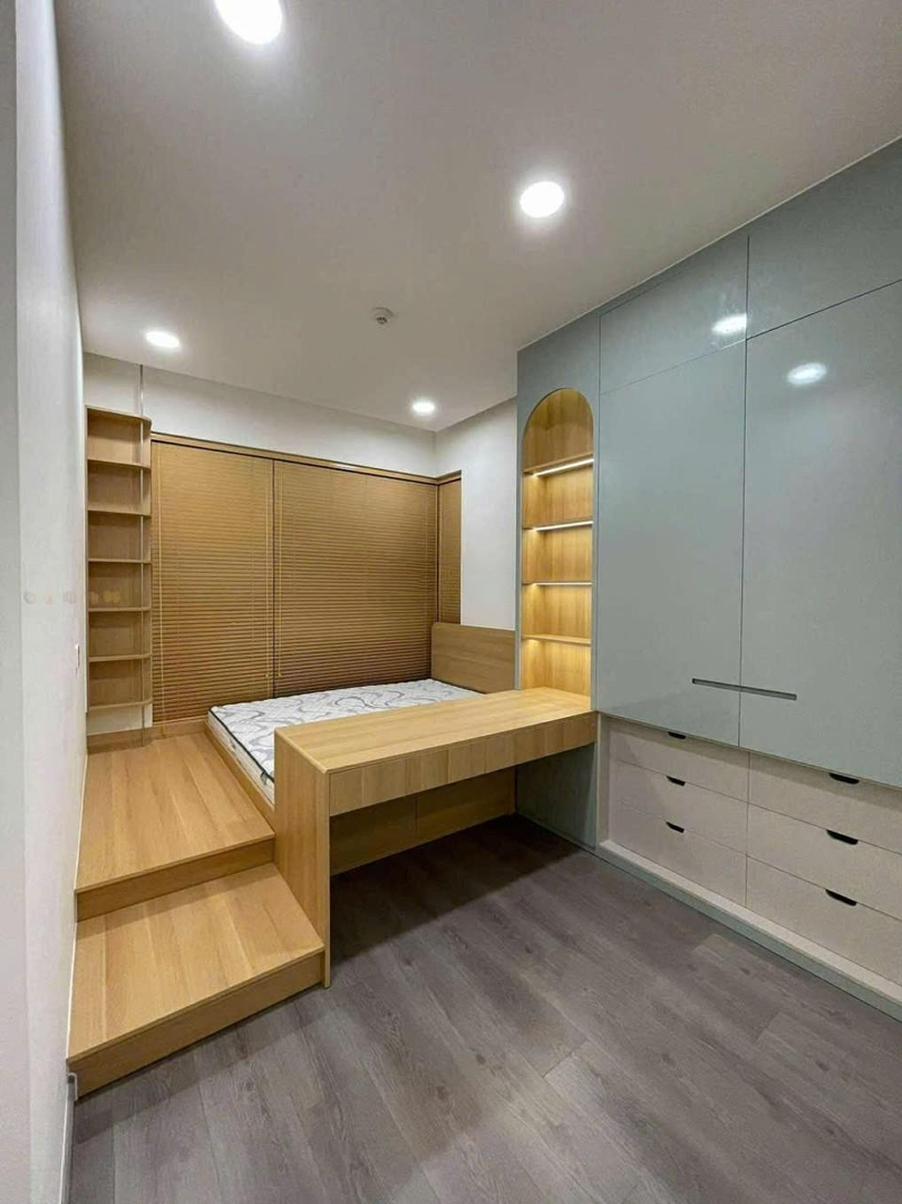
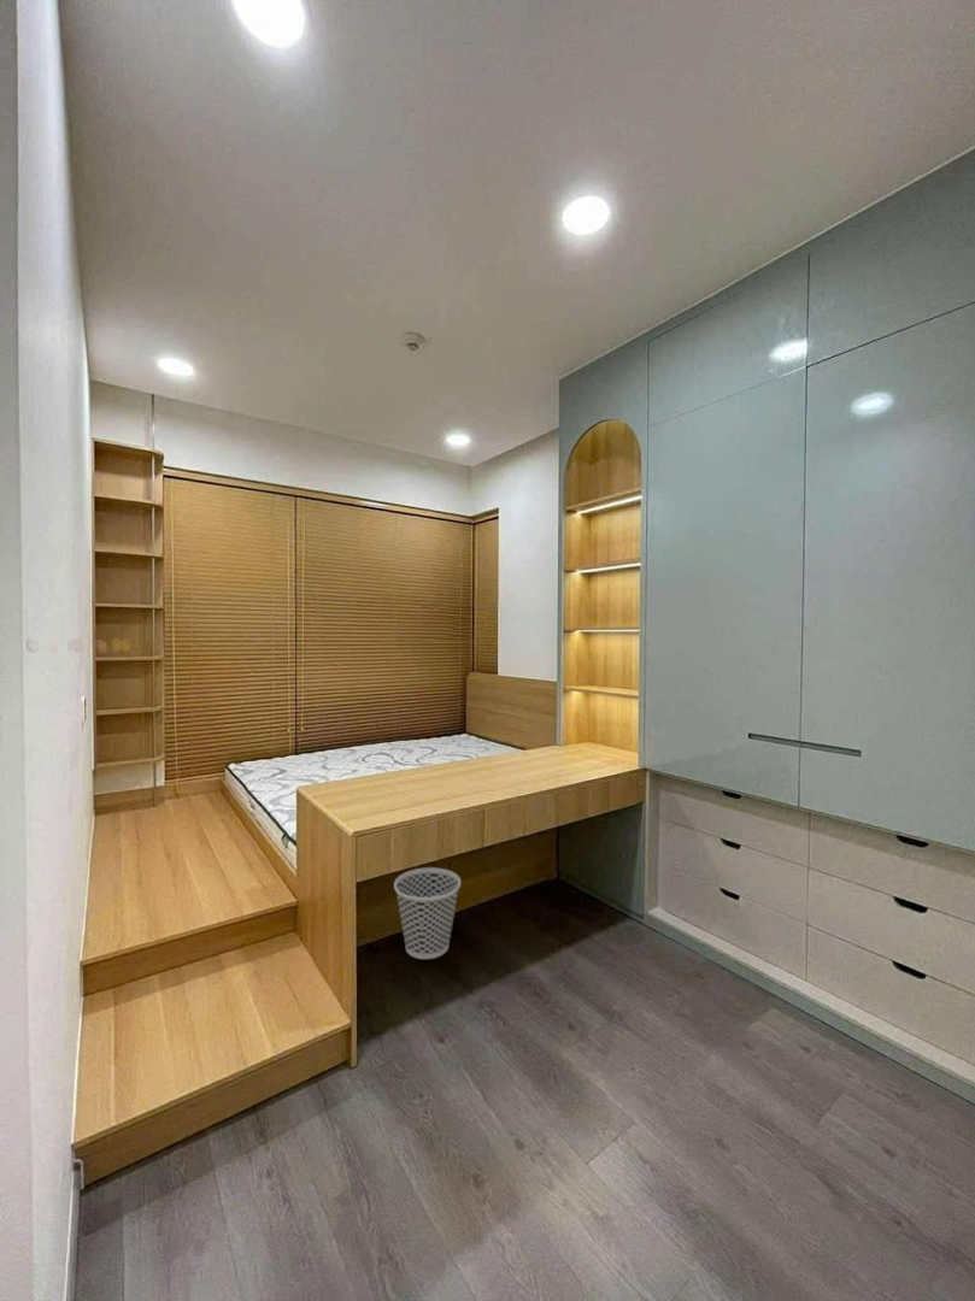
+ wastebasket (427, 913)
